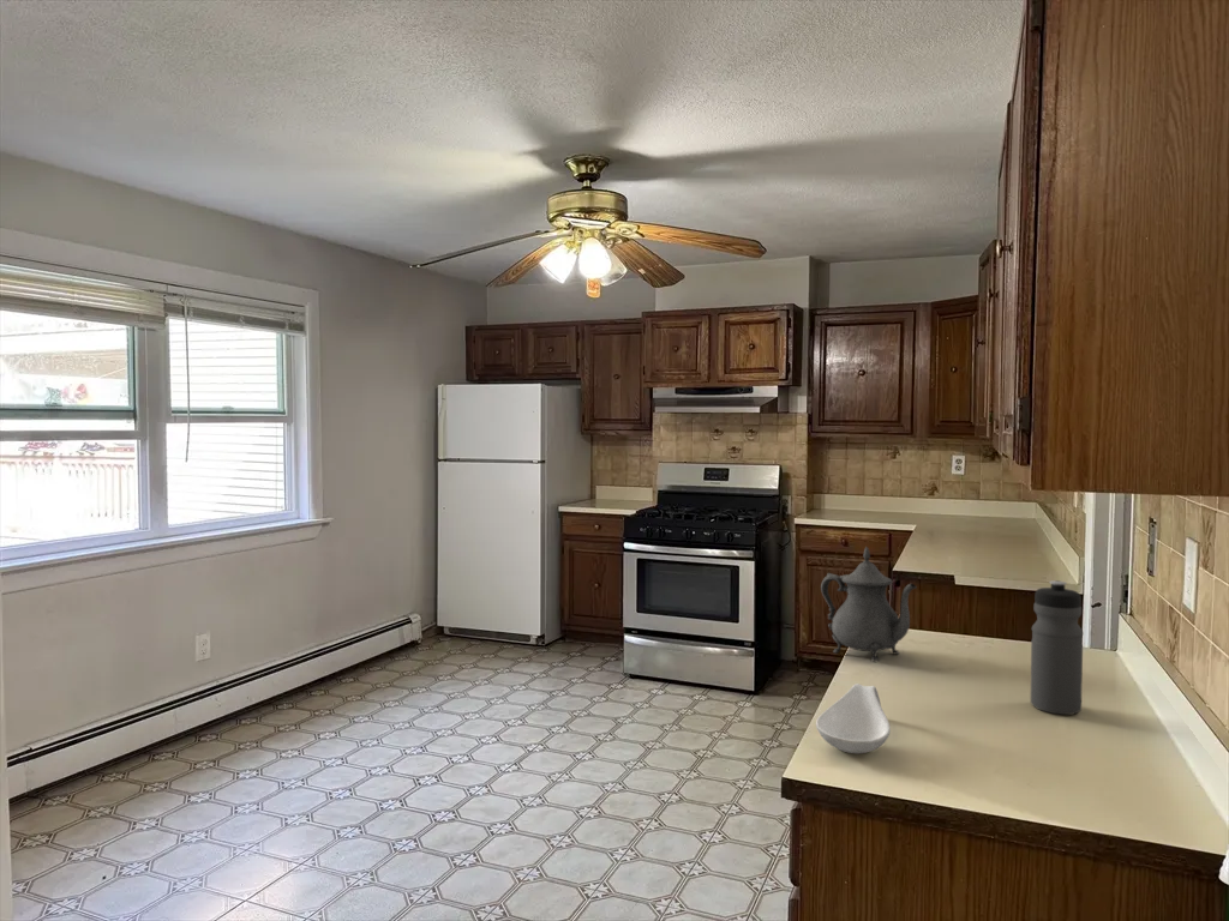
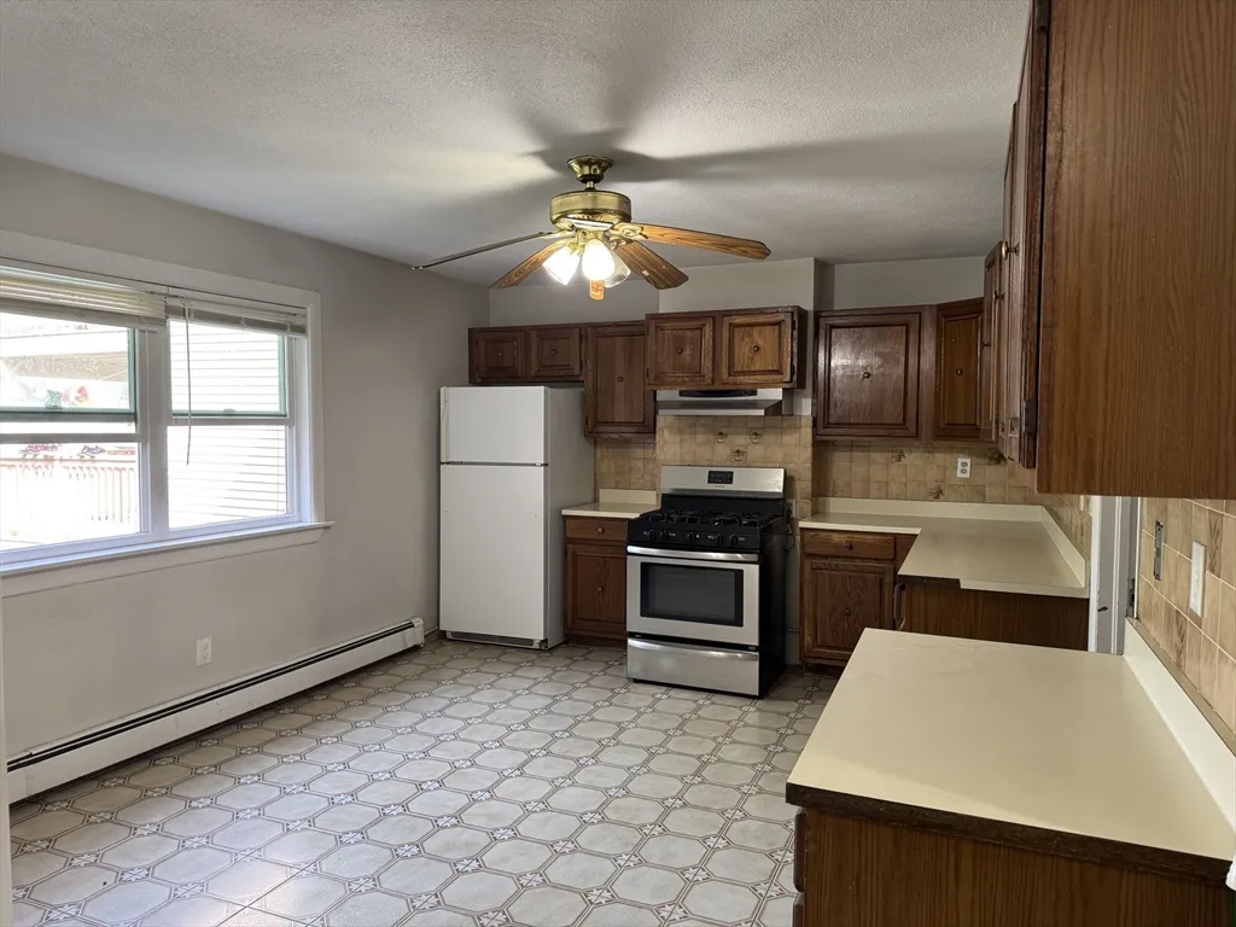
- water bottle (1056, 644)
- teapot (867, 600)
- spoon rest (857, 715)
